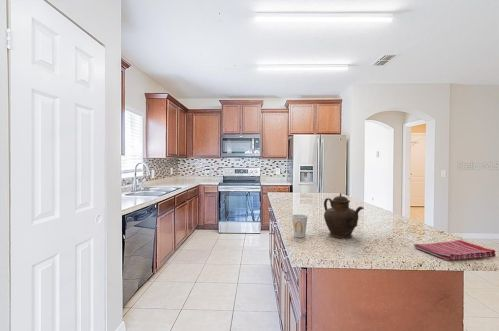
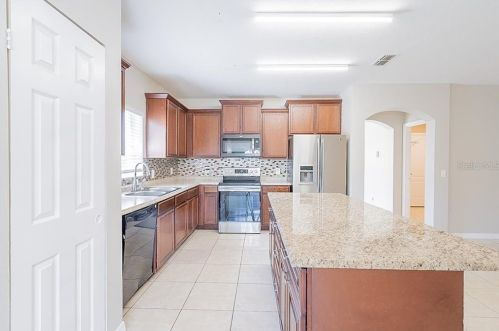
- cup (299, 226)
- dish towel (453, 249)
- teapot (341, 214)
